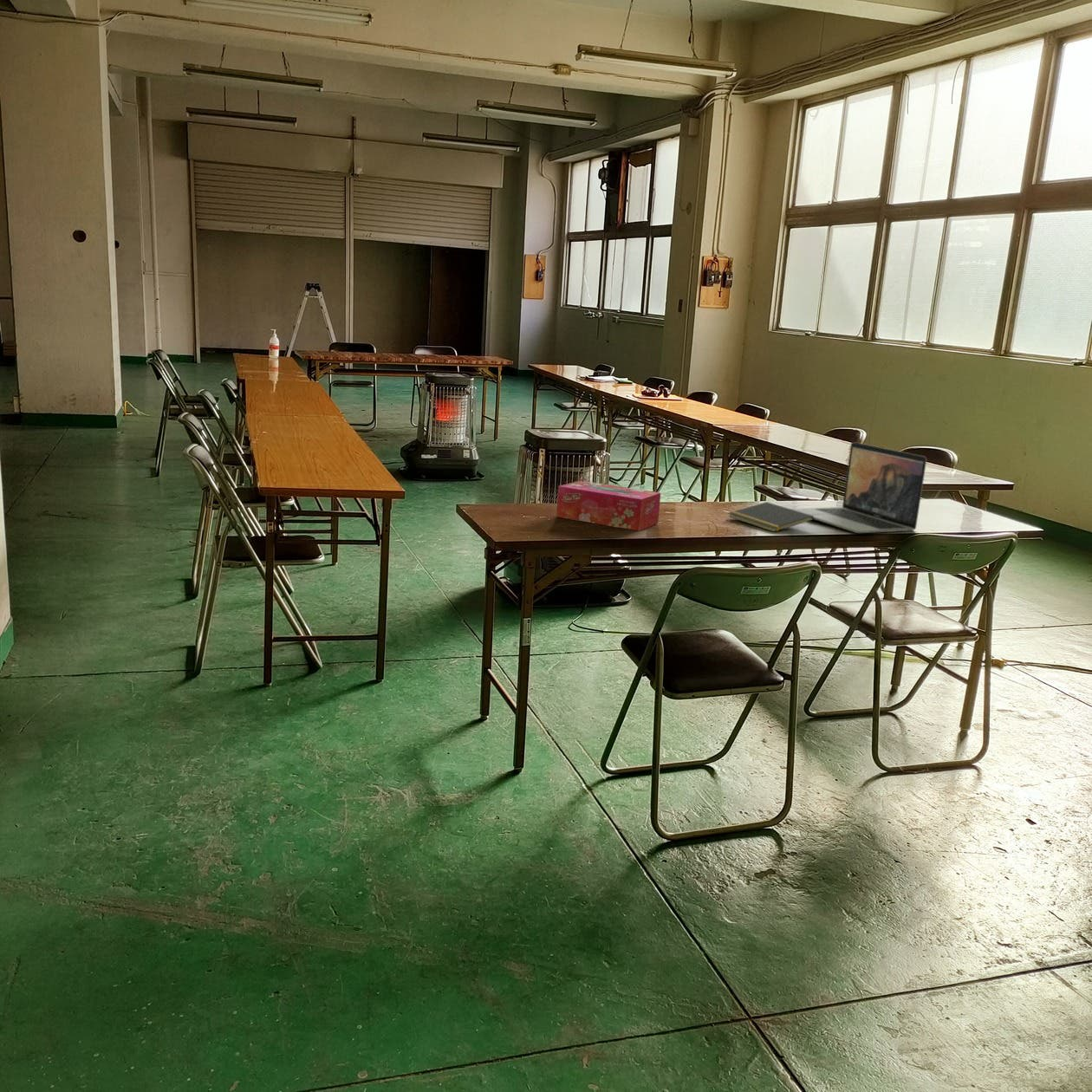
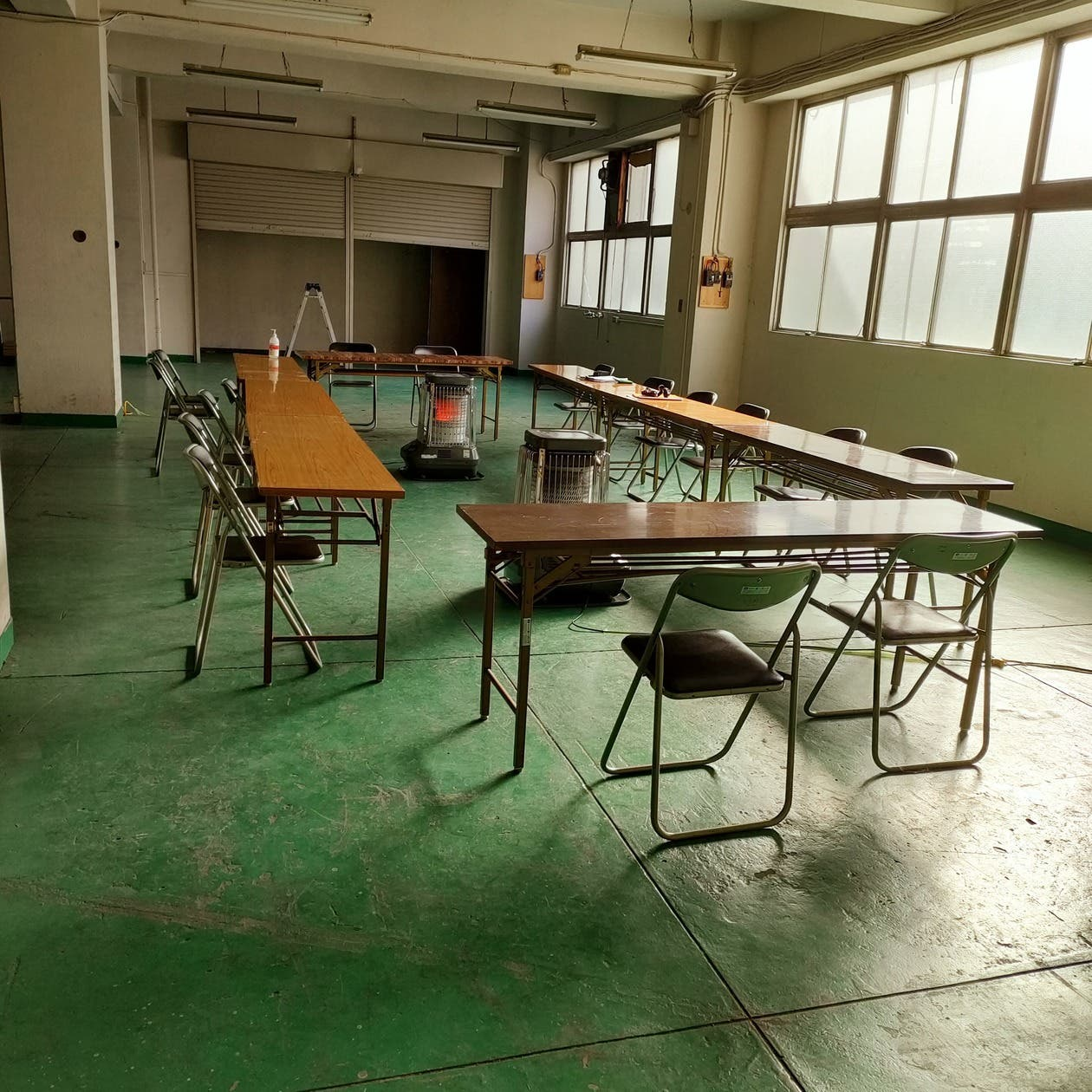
- notepad (770, 516)
- tissue box (608, 504)
- laptop (855, 485)
